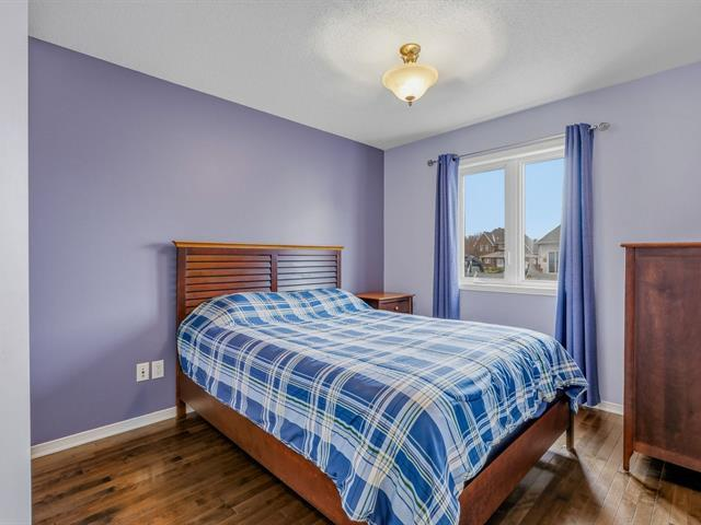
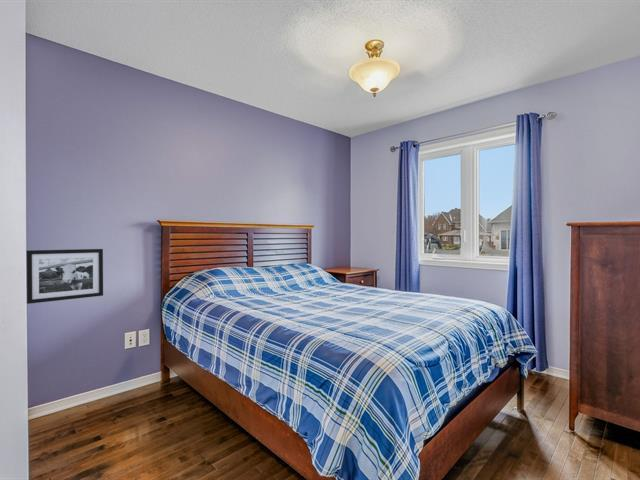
+ picture frame (67, 274)
